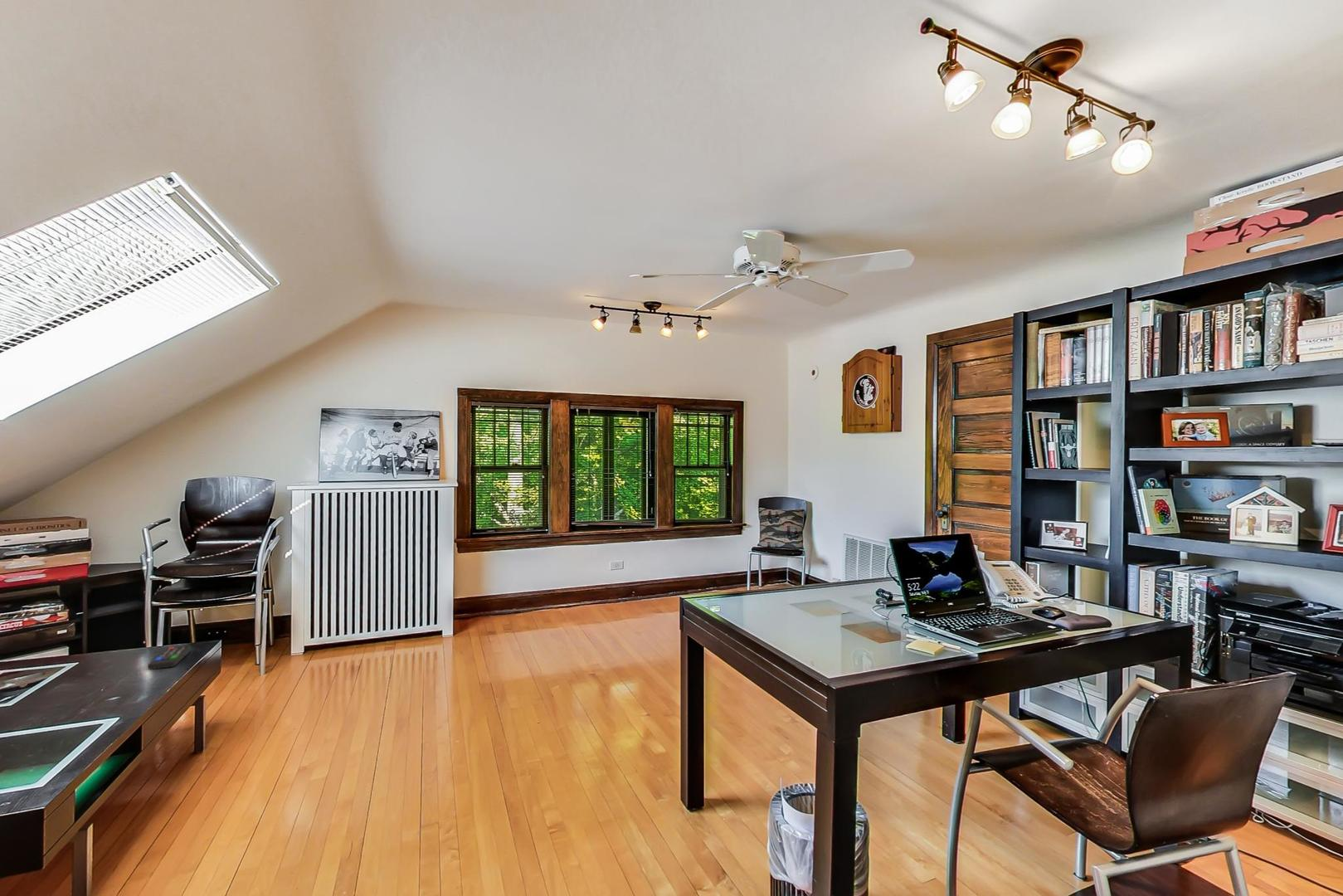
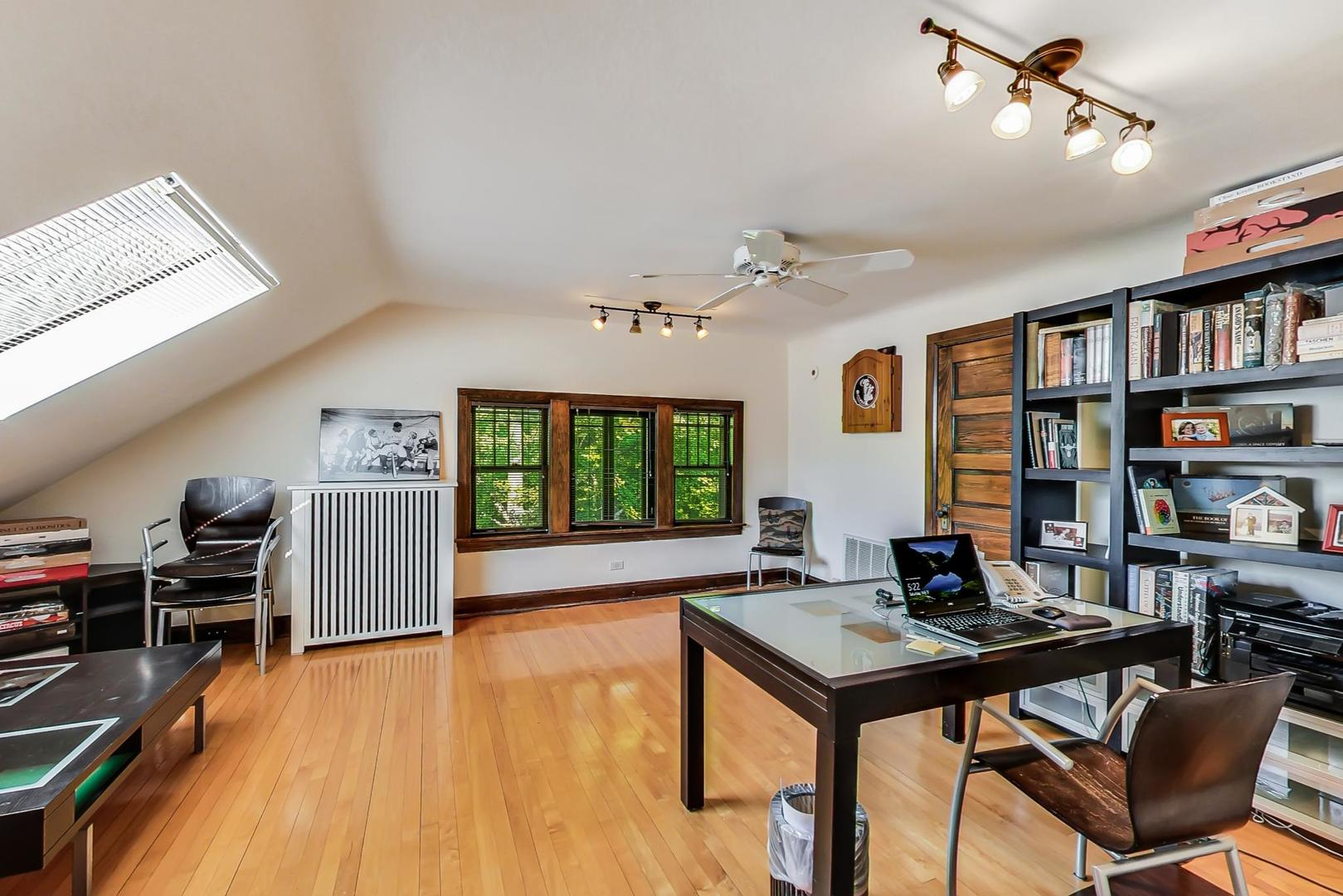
- remote control (170, 656)
